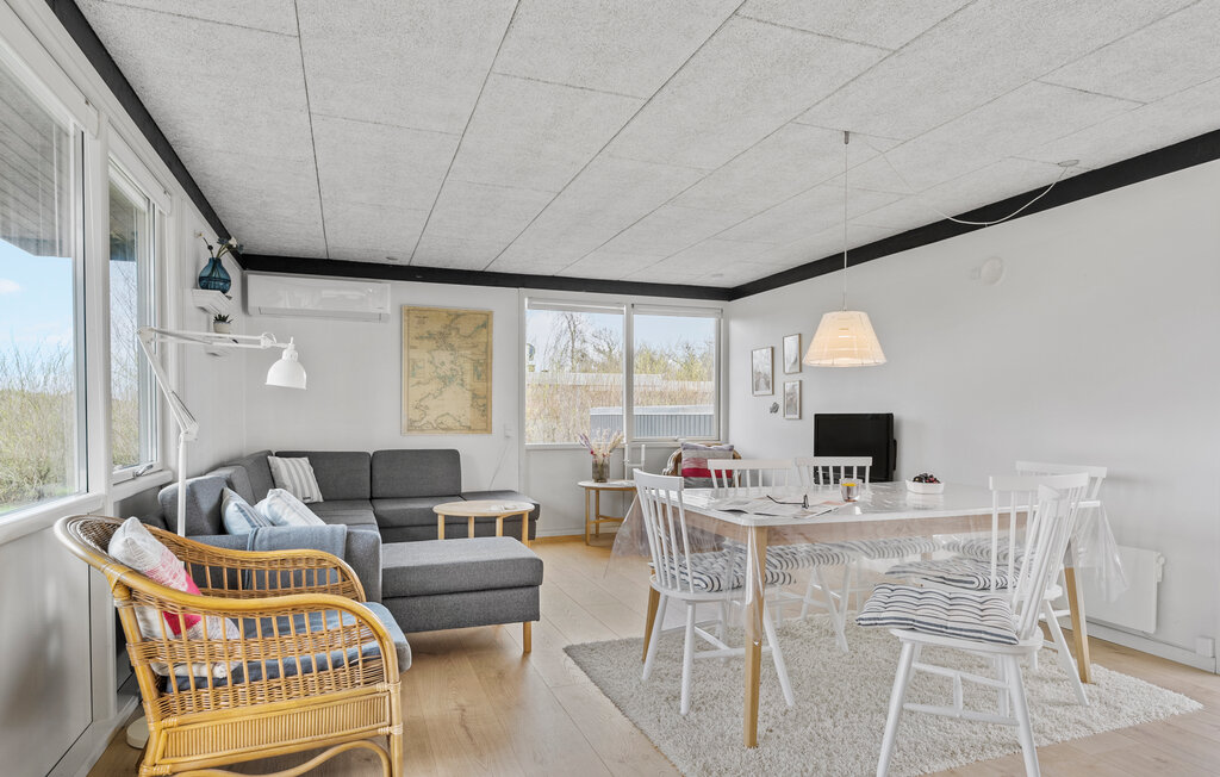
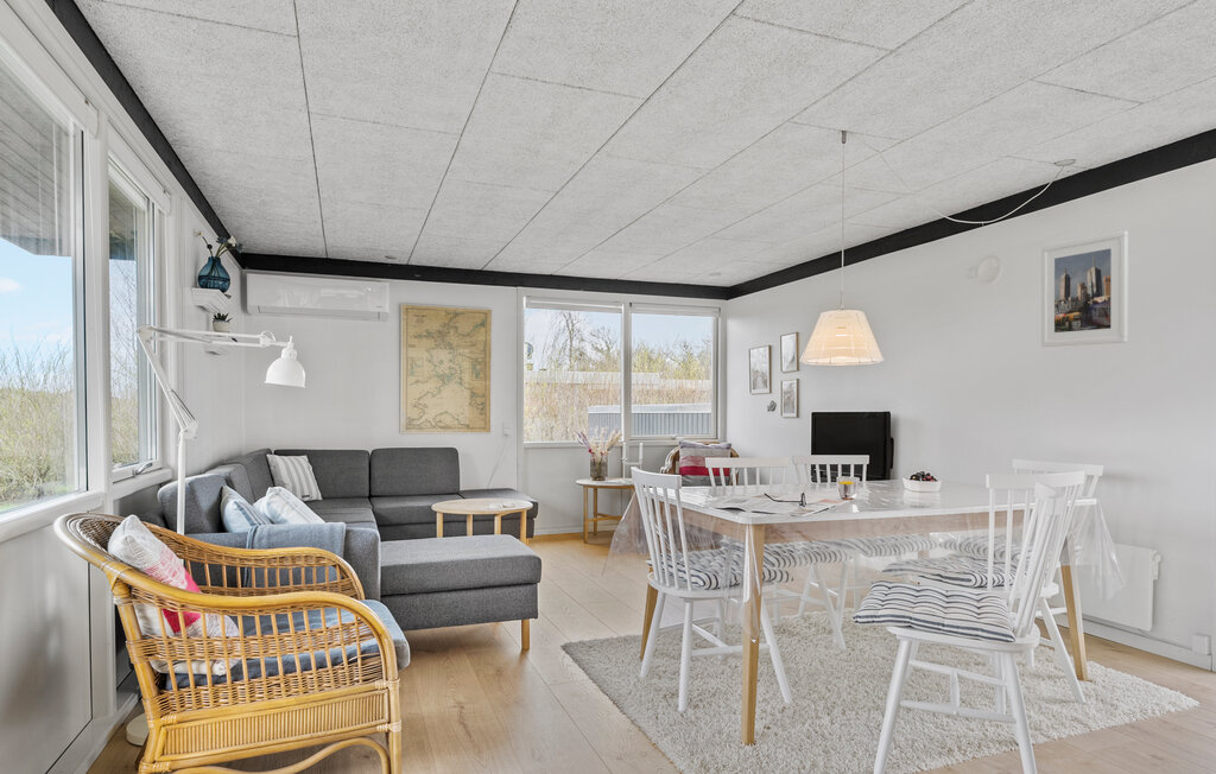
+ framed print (1082, 292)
